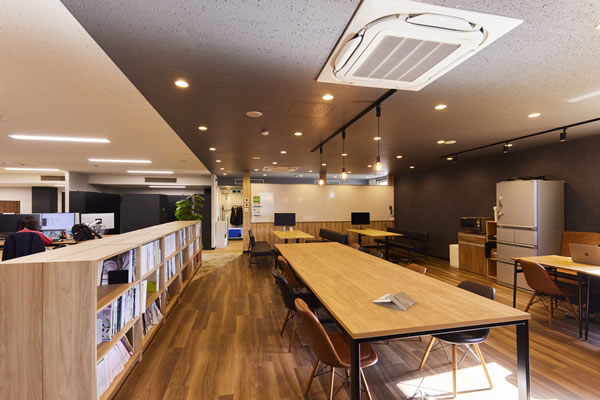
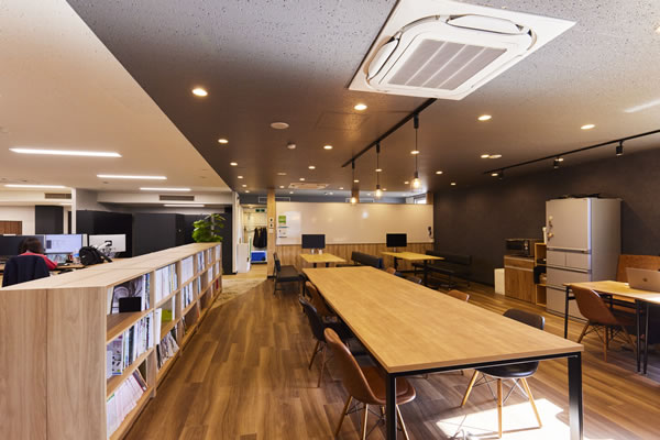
- brochure (394, 298)
